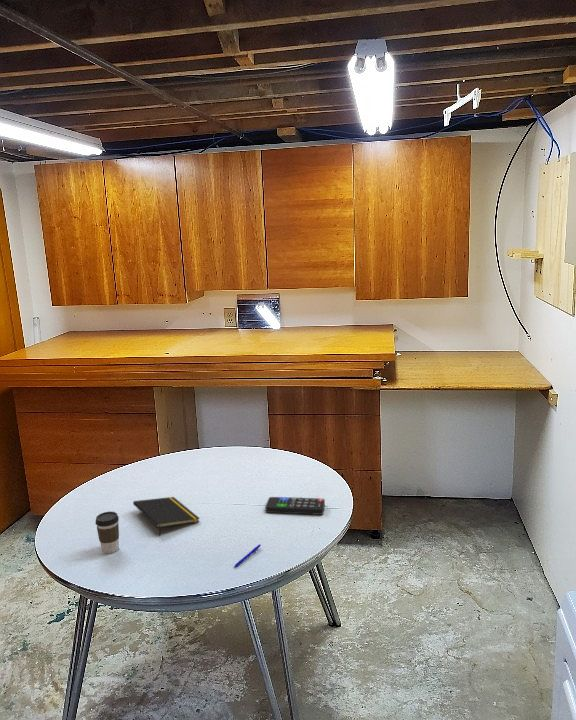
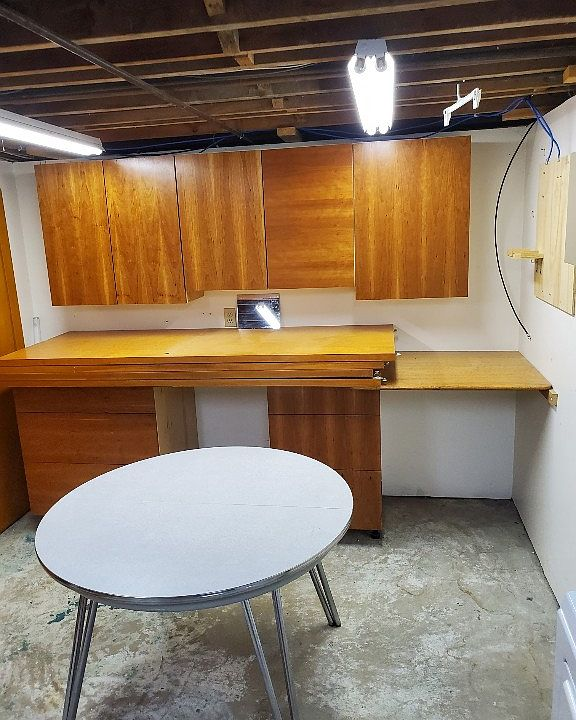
- notepad (165, 511)
- coffee cup (108, 532)
- remote control (295, 505)
- pen (247, 555)
